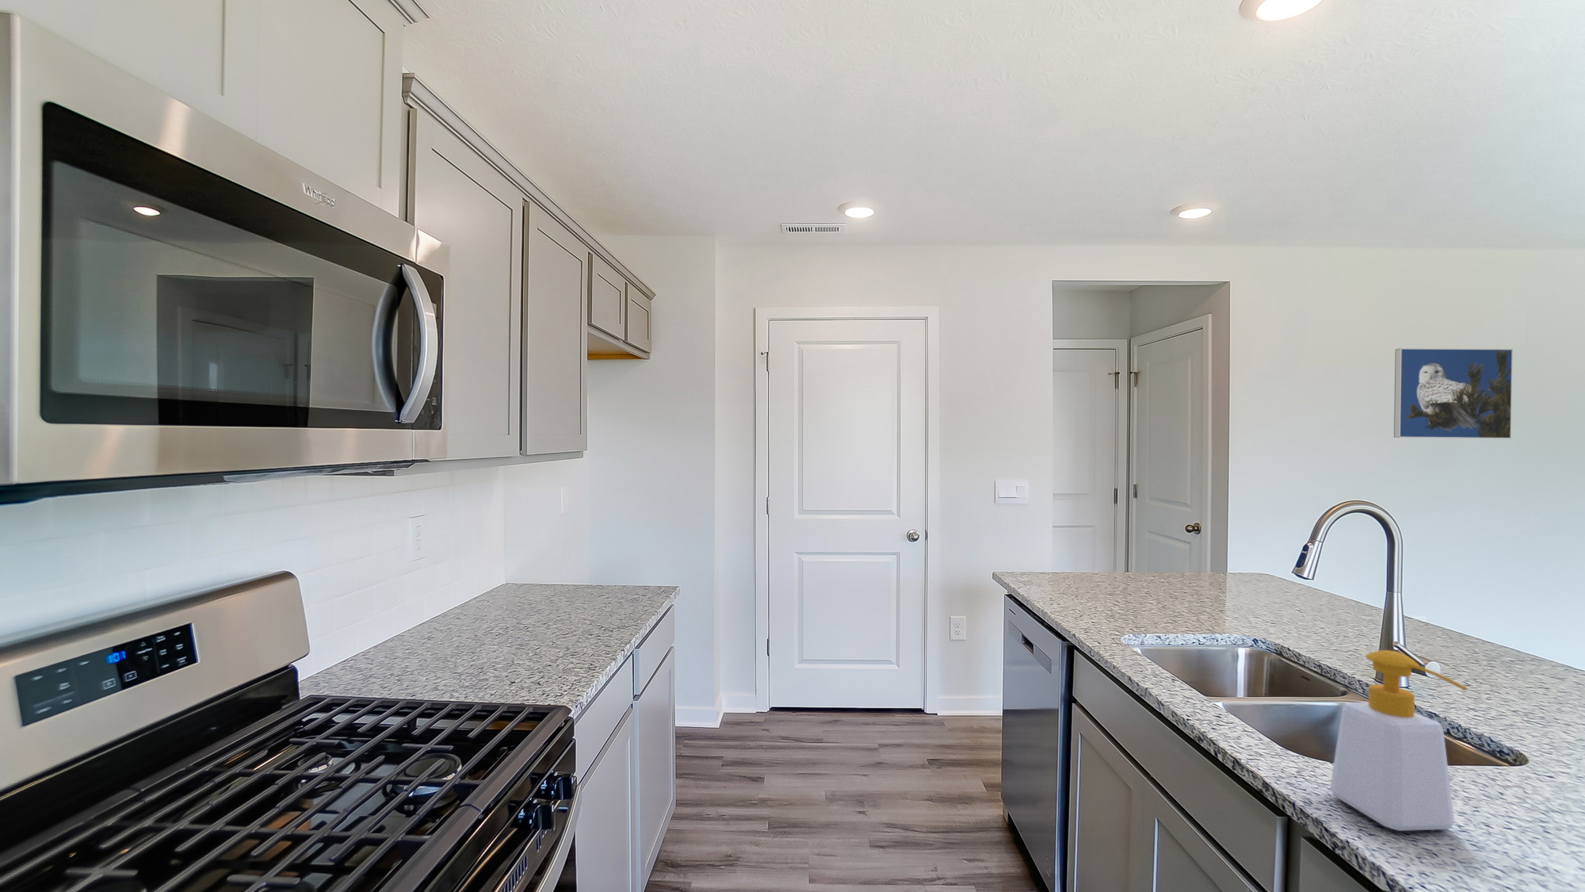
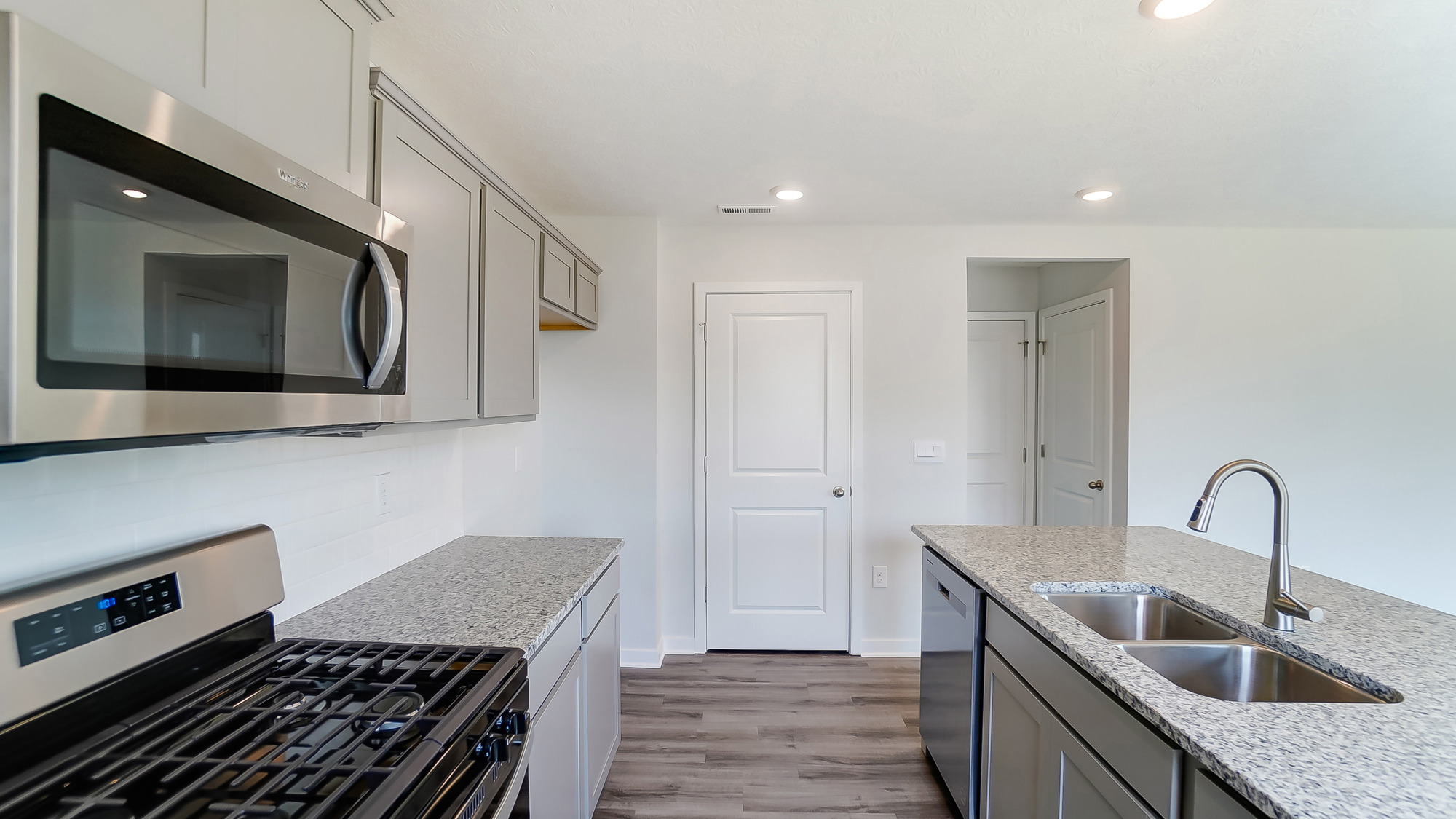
- soap bottle (1406, 738)
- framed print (1452, 393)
